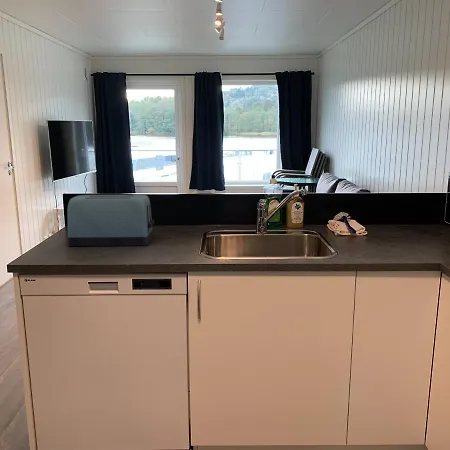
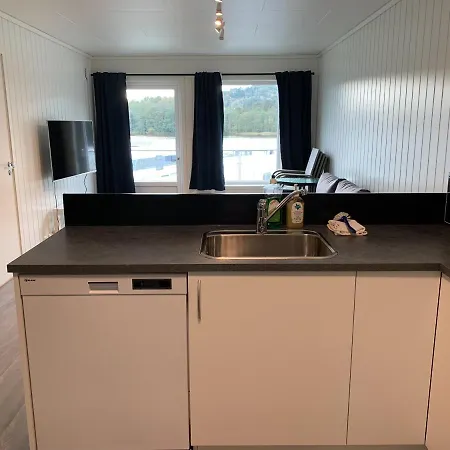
- toaster (112, 219)
